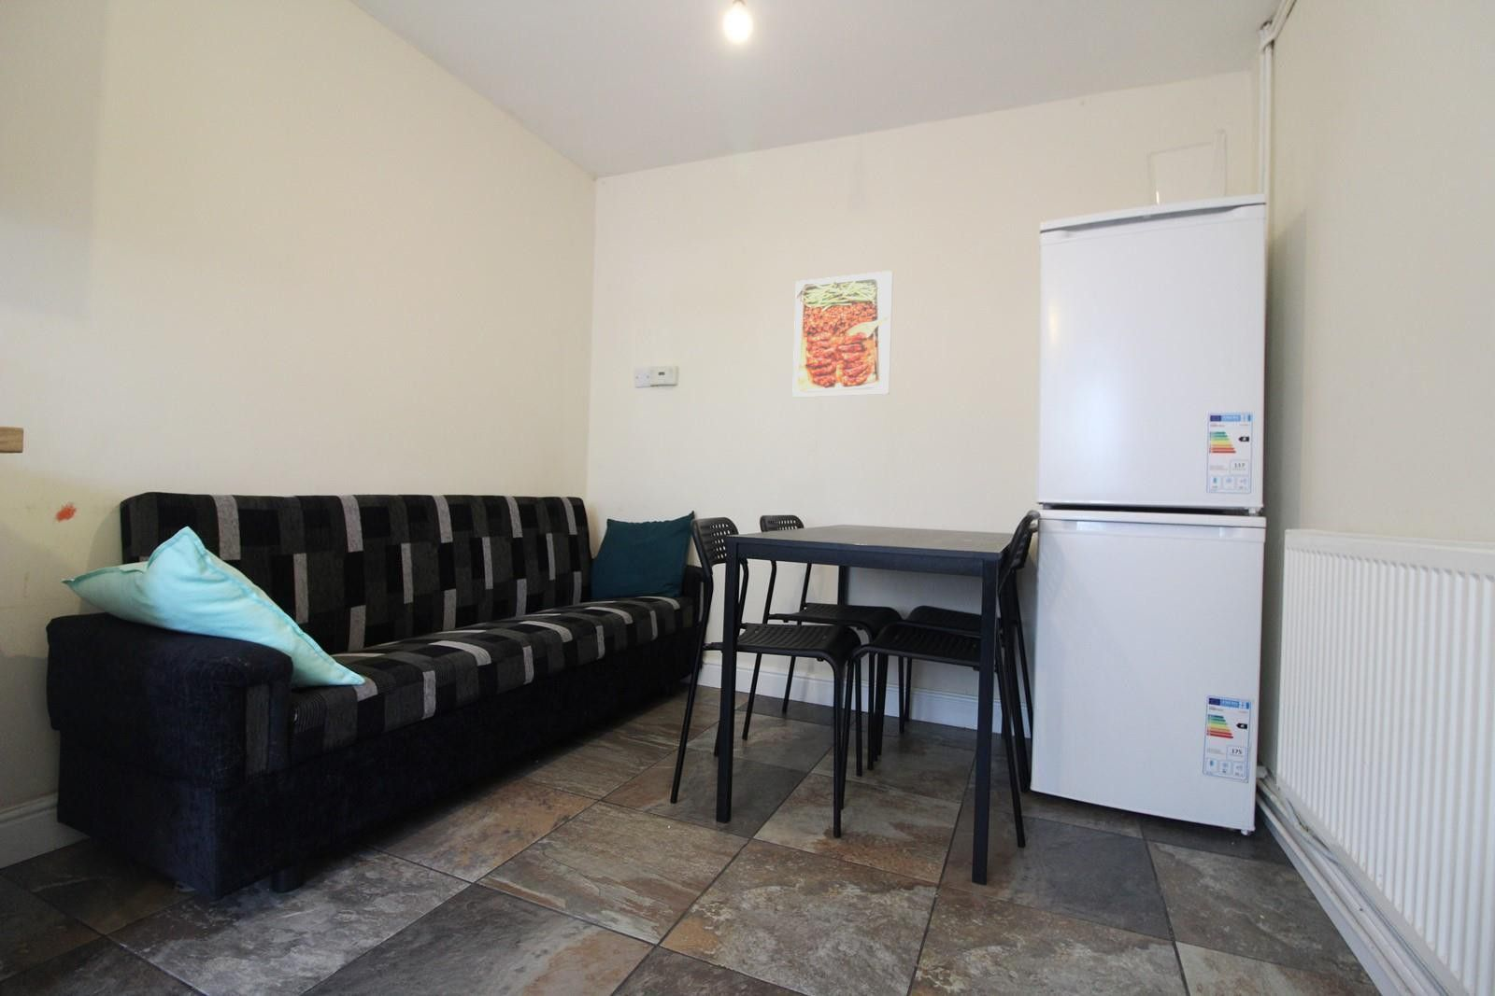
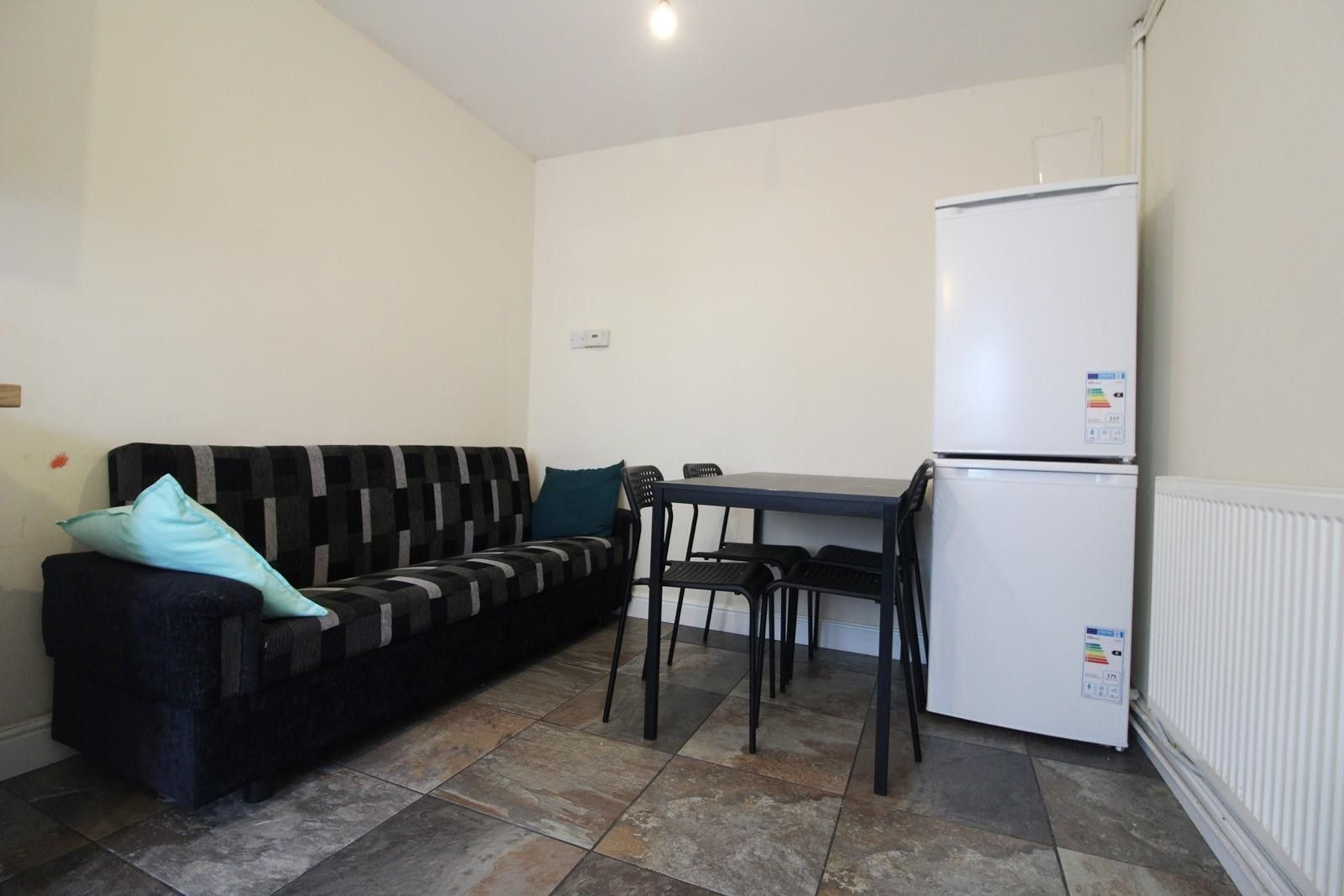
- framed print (841, 336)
